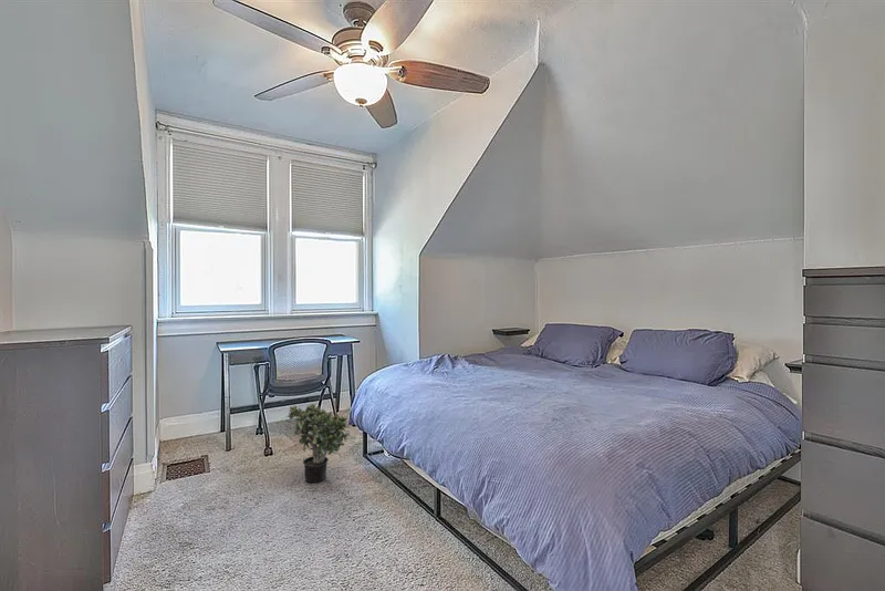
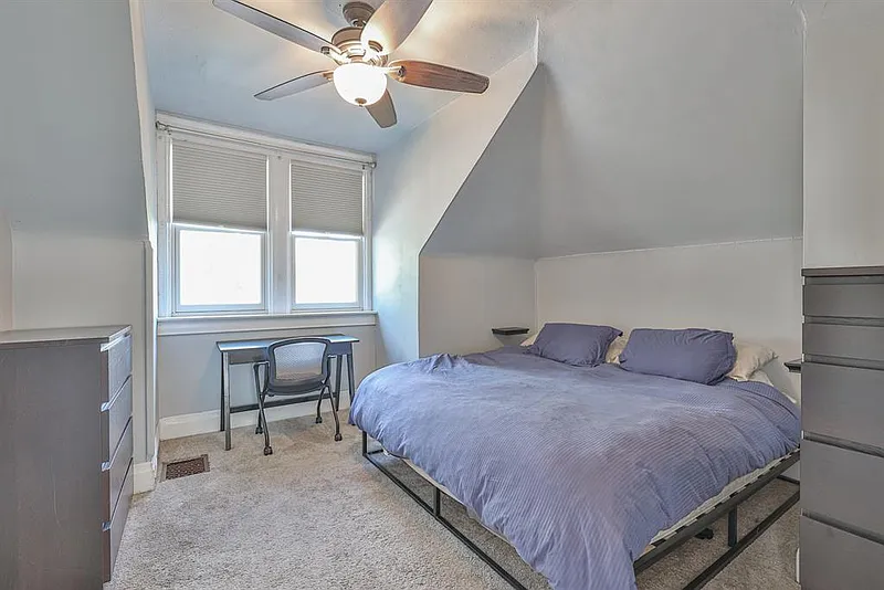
- potted plant (314, 442)
